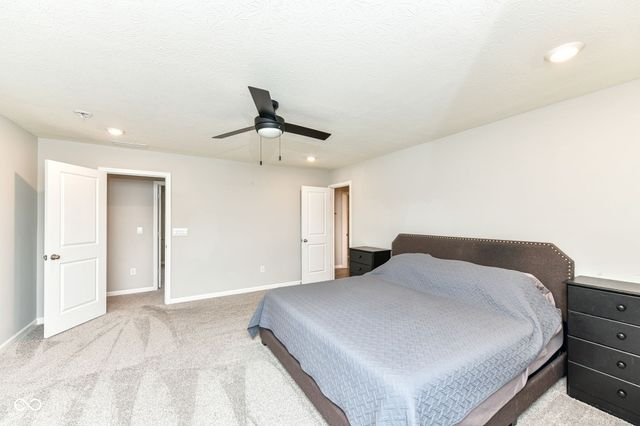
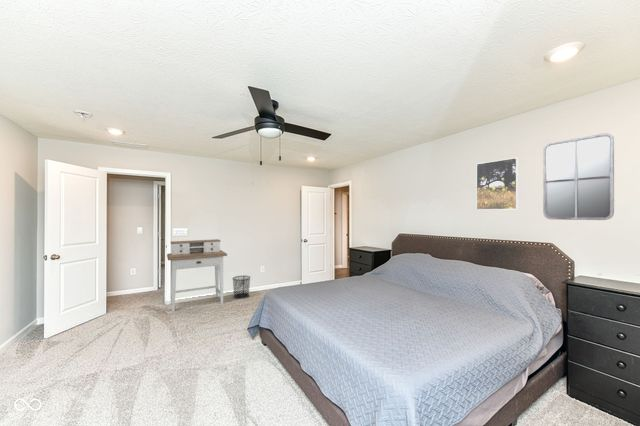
+ home mirror (575, 179)
+ waste bin (241, 286)
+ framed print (496, 185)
+ desk (197, 267)
